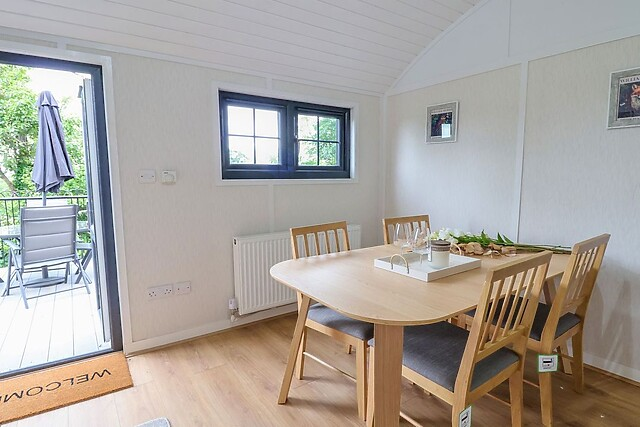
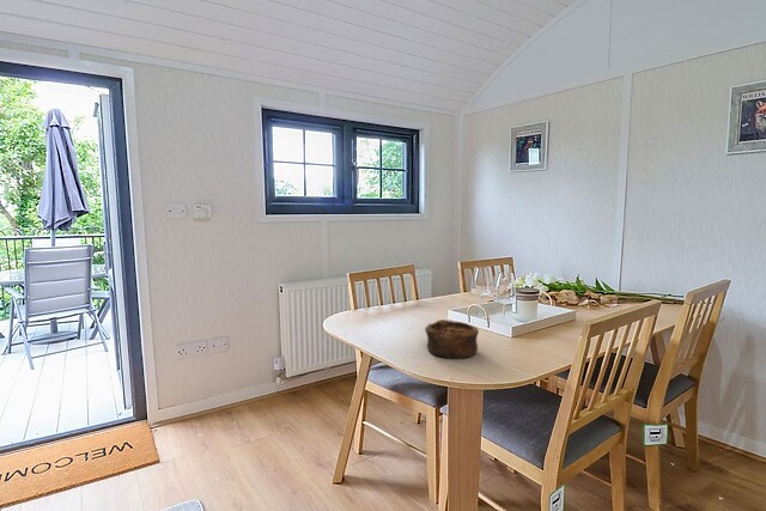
+ bowl (451, 336)
